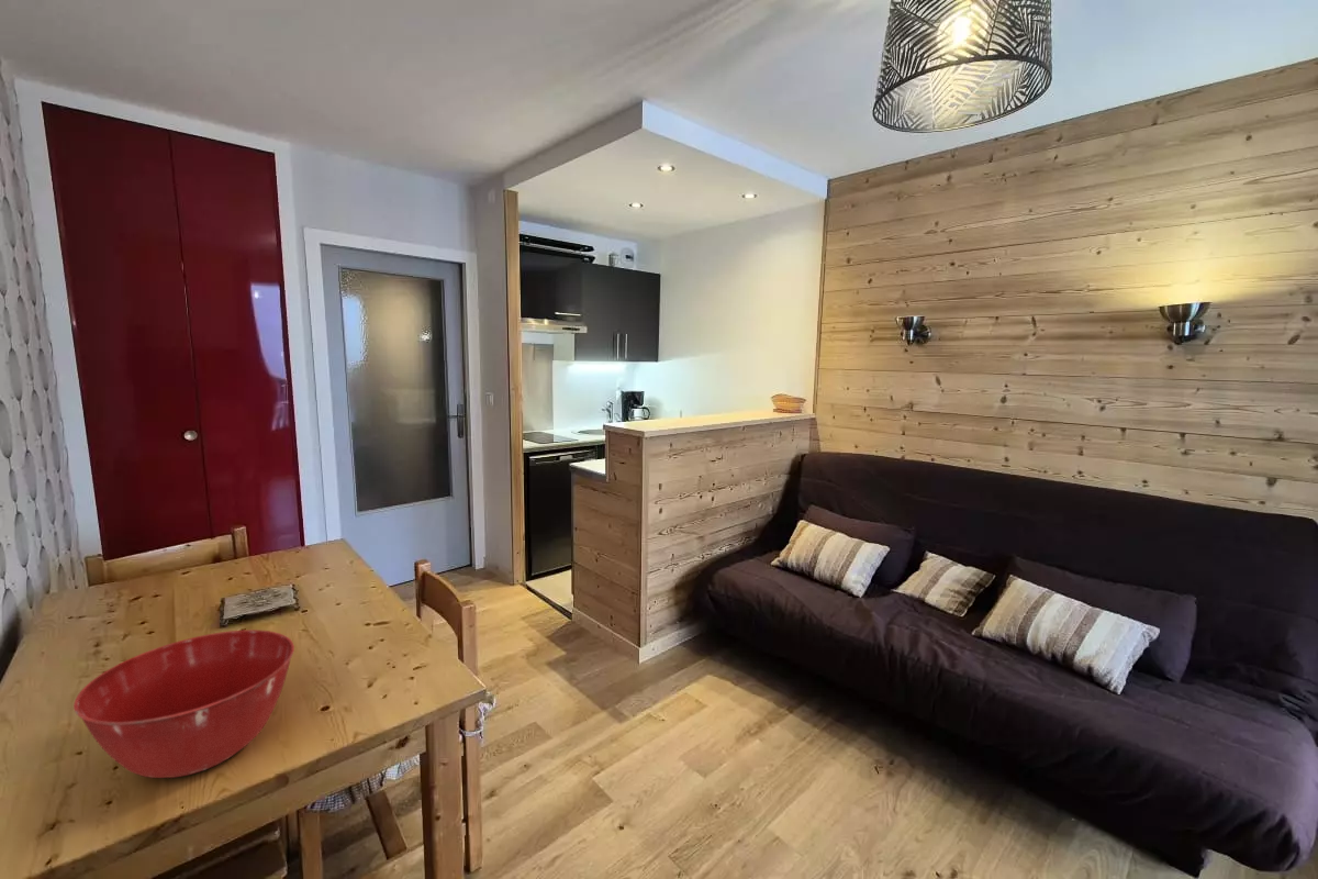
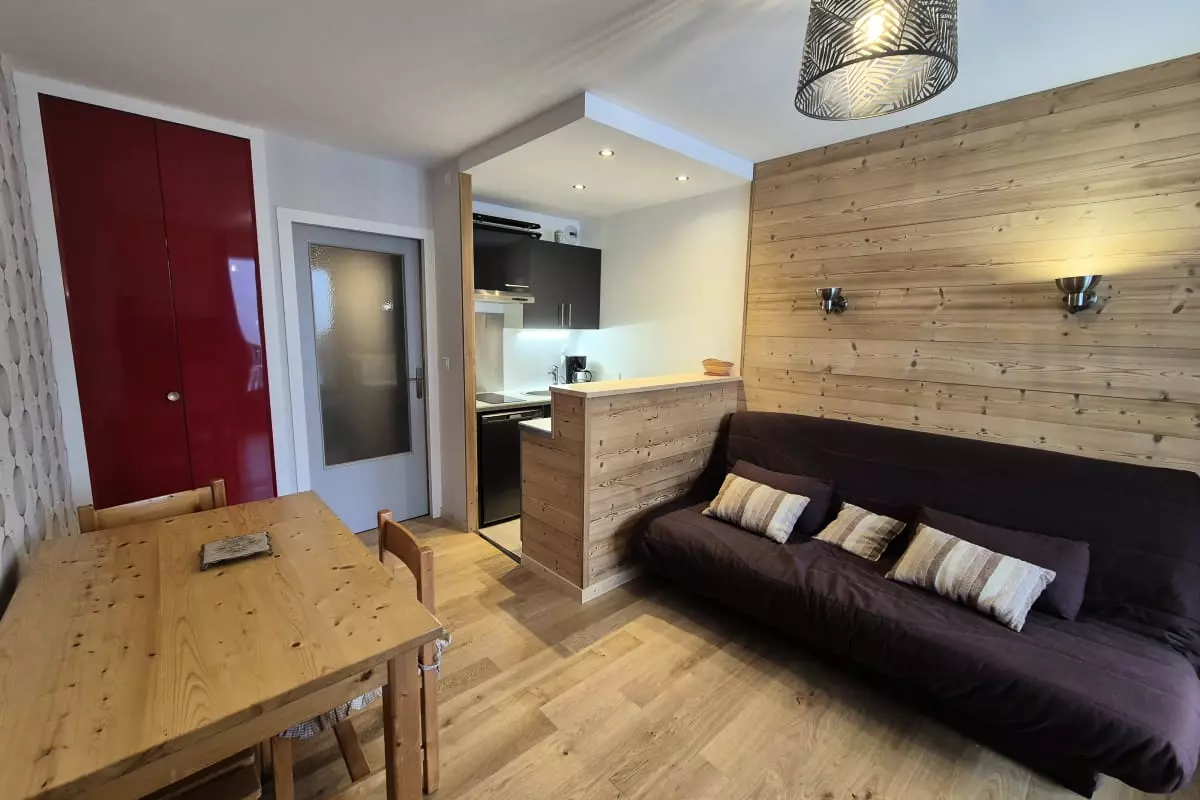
- mixing bowl (199, 709)
